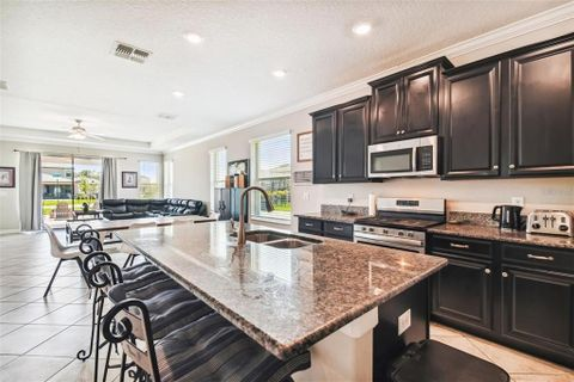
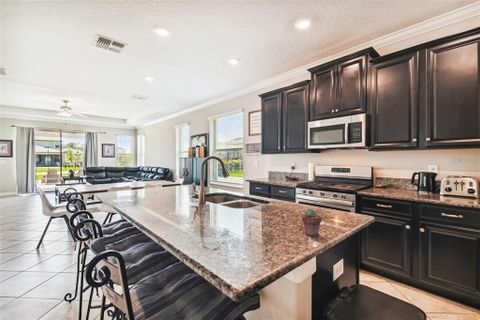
+ potted succulent (311, 221)
